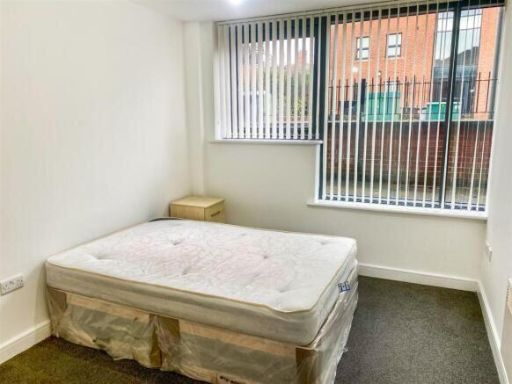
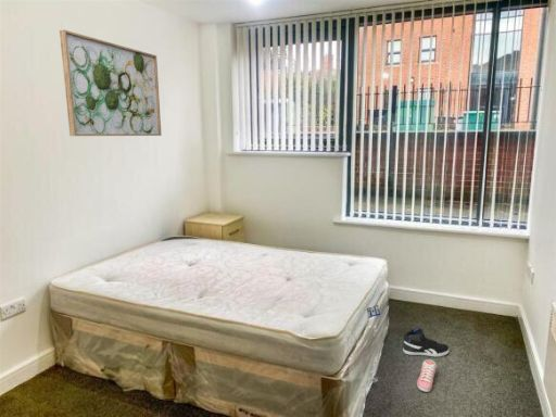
+ sneaker (427, 341)
+ wall art (119, 90)
+ sneaker (427, 372)
